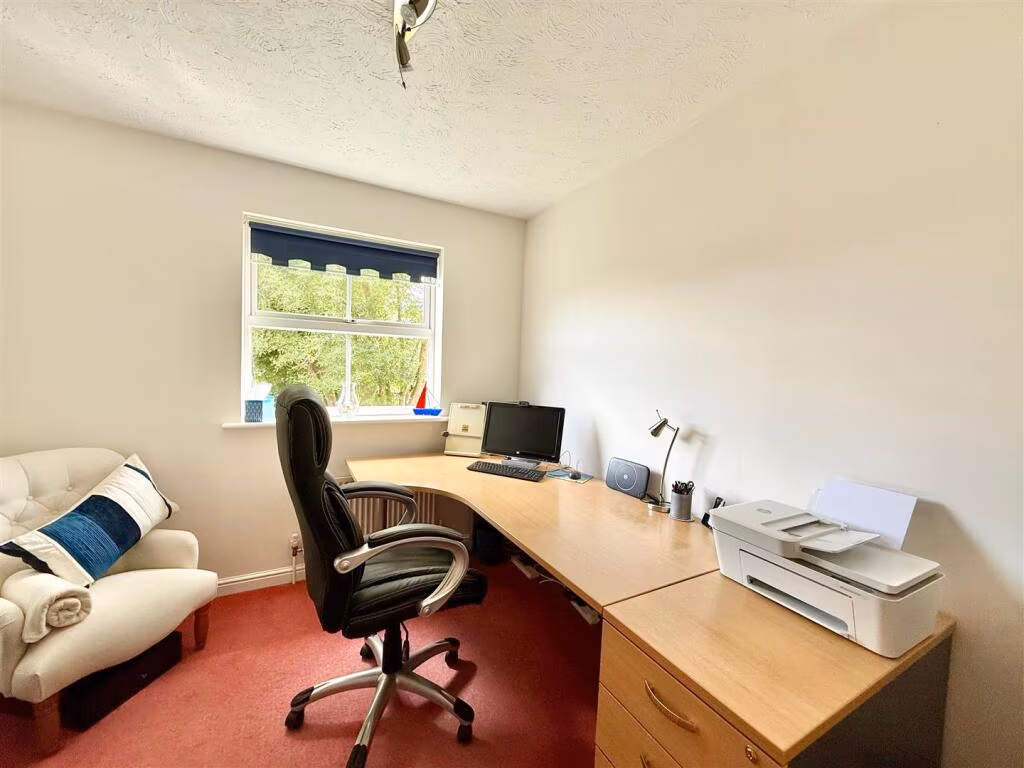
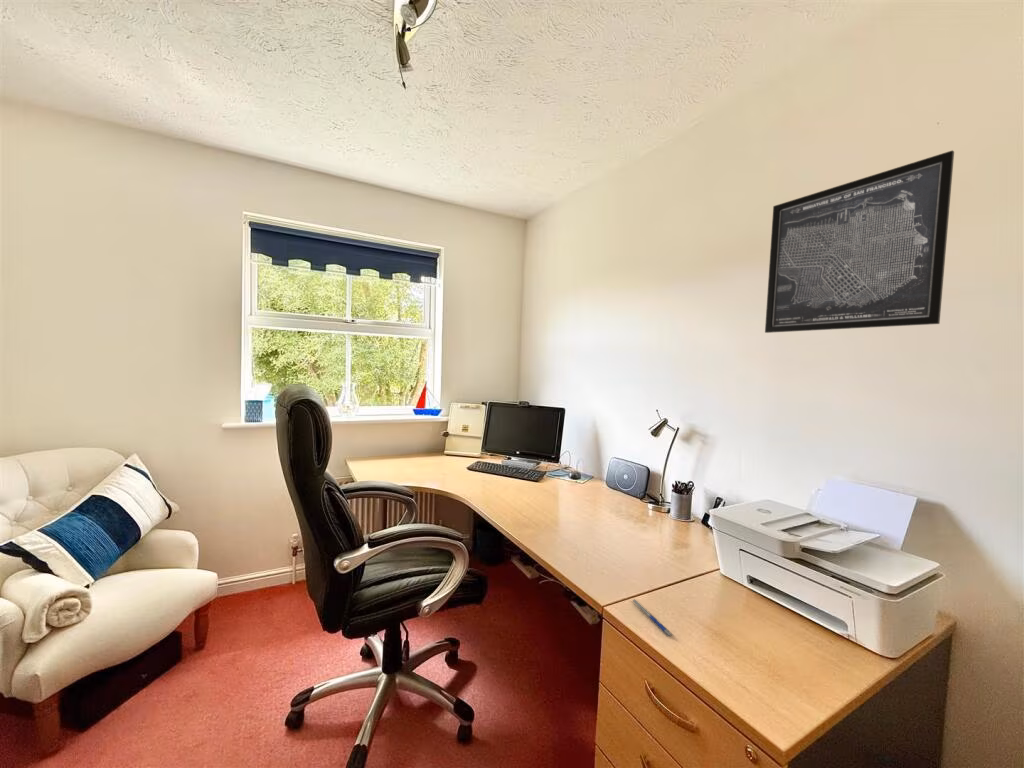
+ wall art (844, 256)
+ pen (650, 615)
